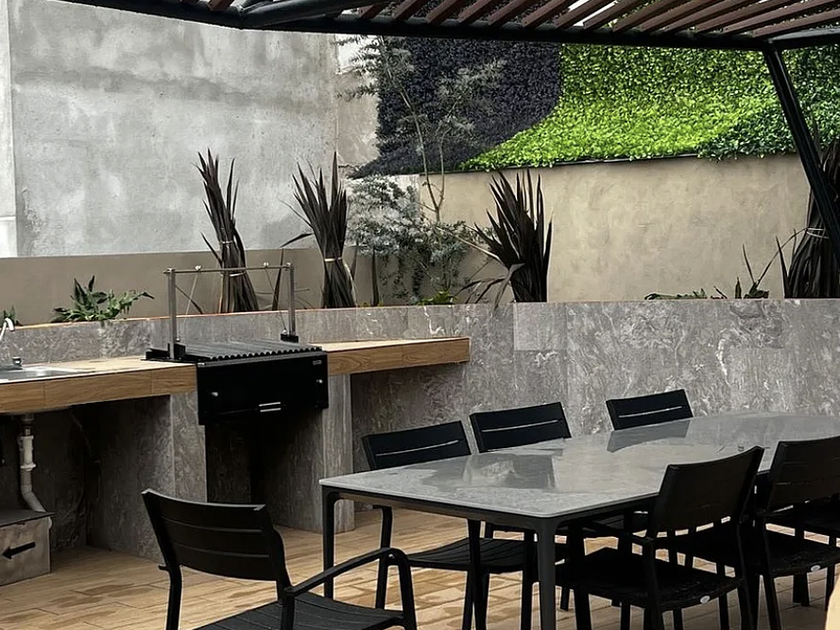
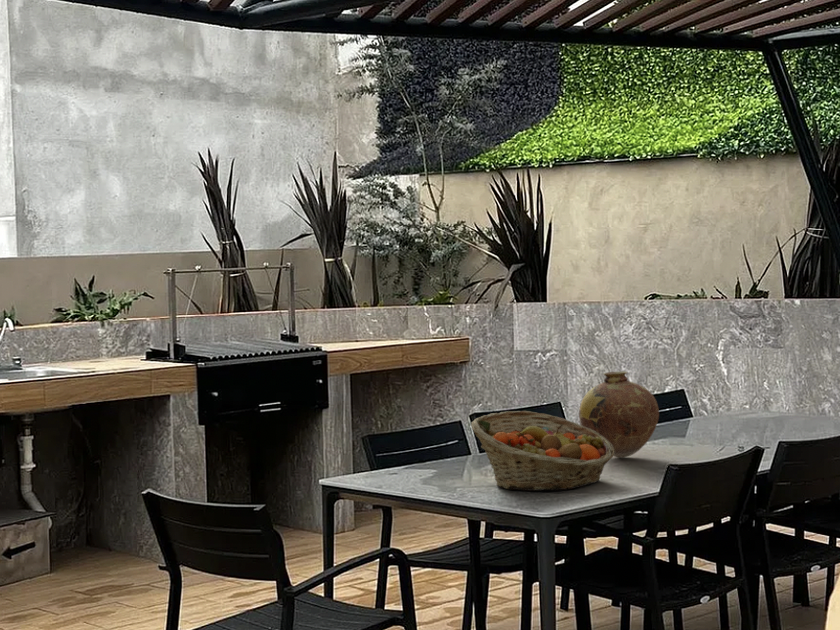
+ vase (619, 414)
+ fruit basket (542, 449)
